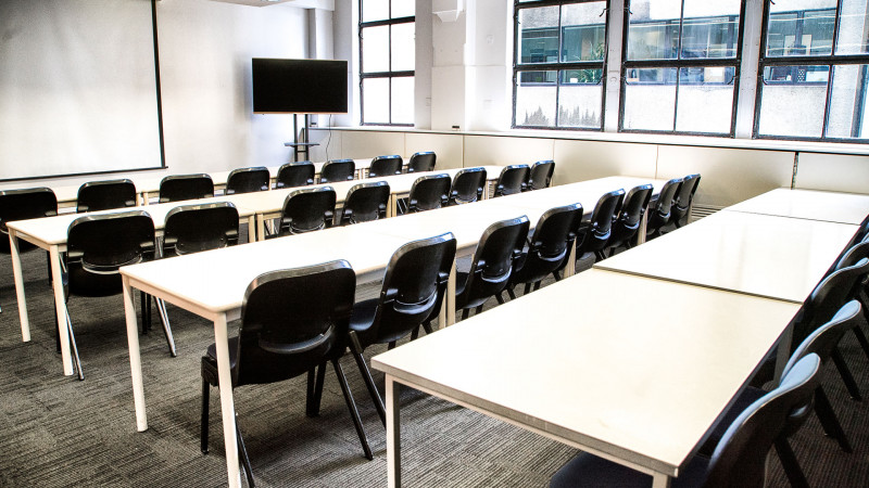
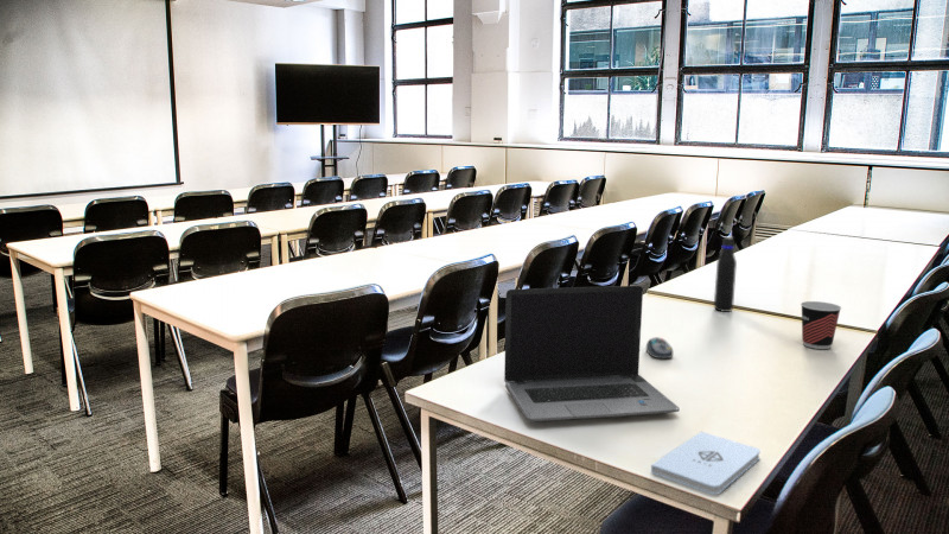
+ water bottle (725, 274)
+ notepad (707, 460)
+ cup (819, 325)
+ computer mouse (658, 347)
+ laptop computer (590, 350)
